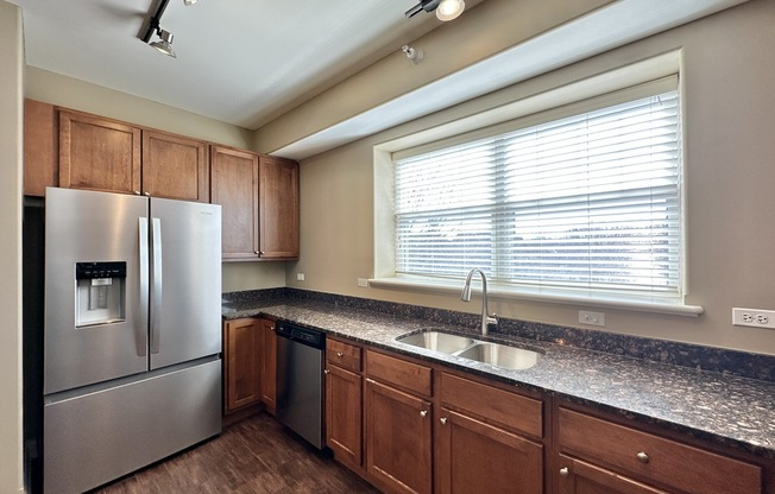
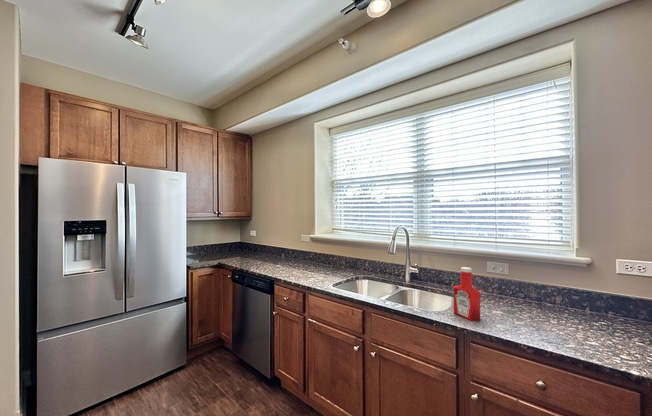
+ soap bottle (466, 291)
